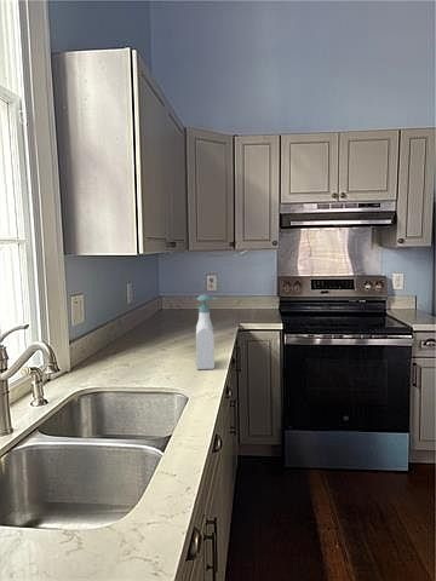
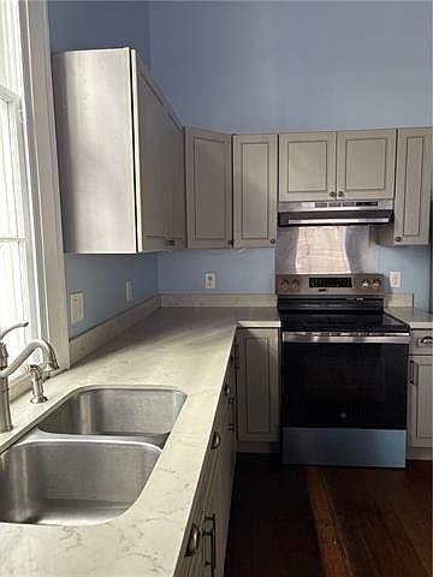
- soap bottle (206, 330)
